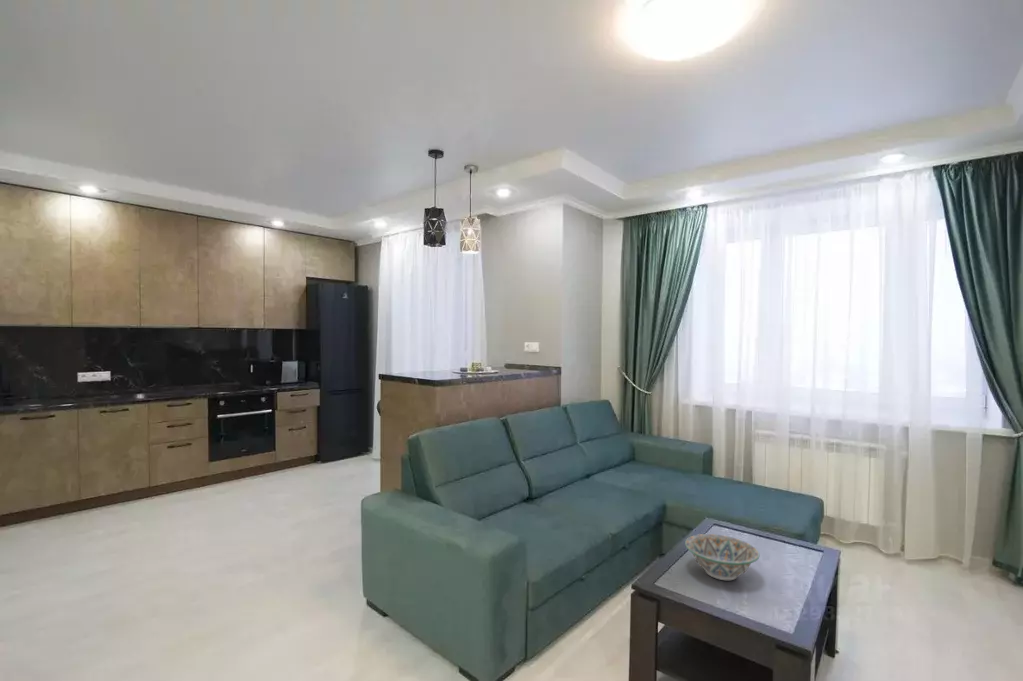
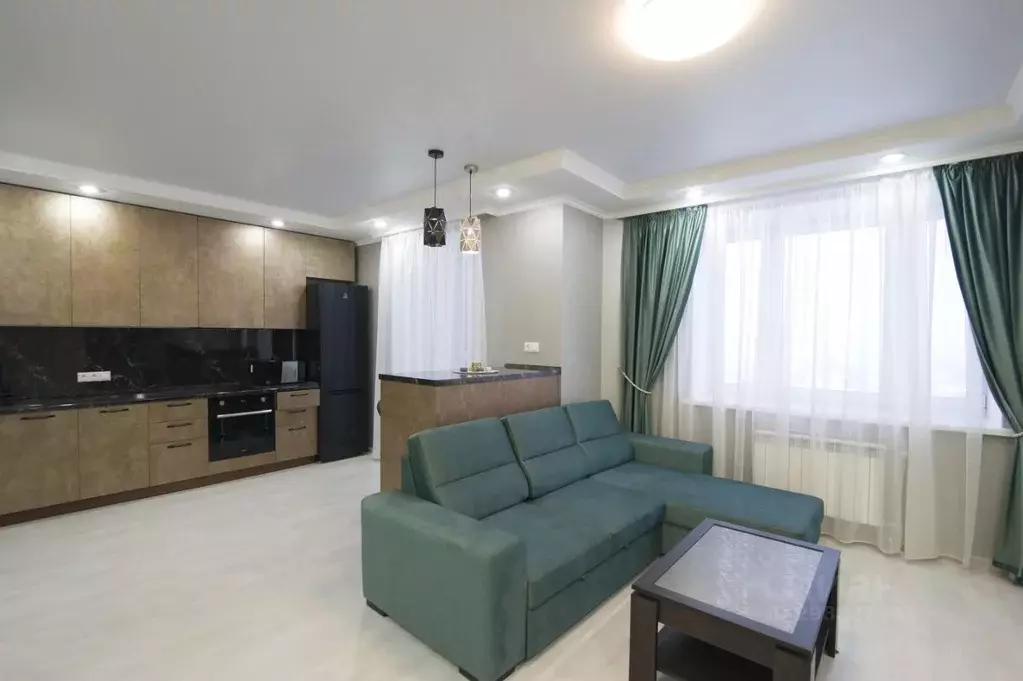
- decorative bowl (720, 559)
